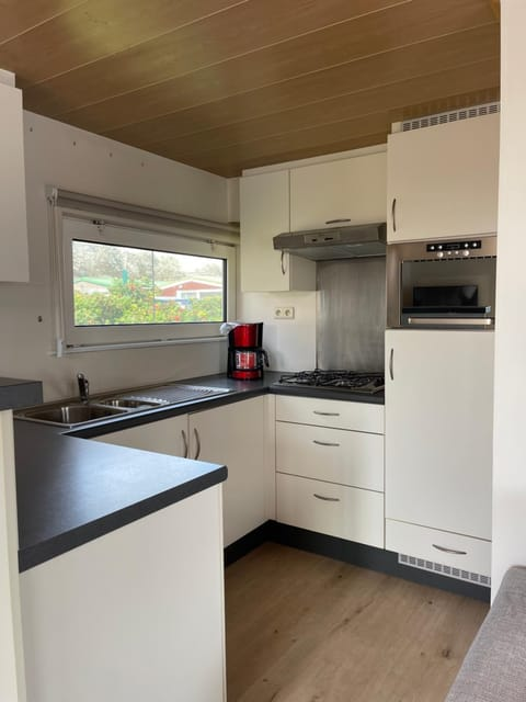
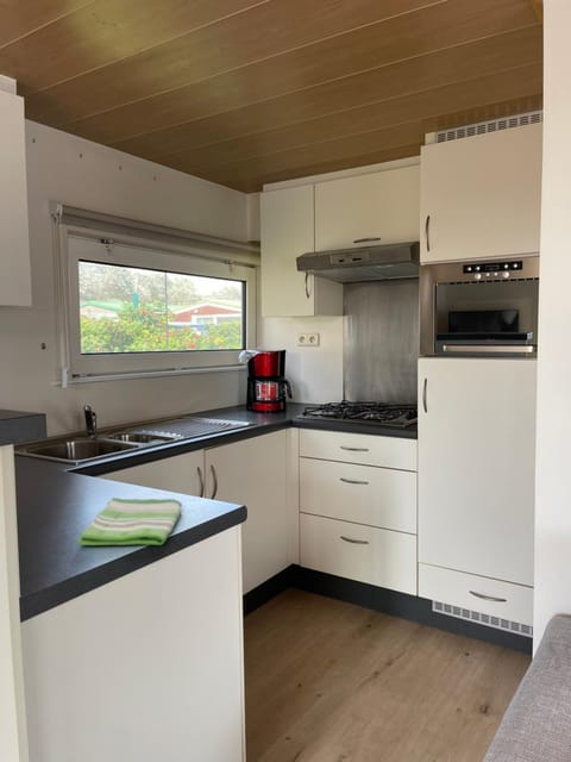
+ dish towel (134, 518)
